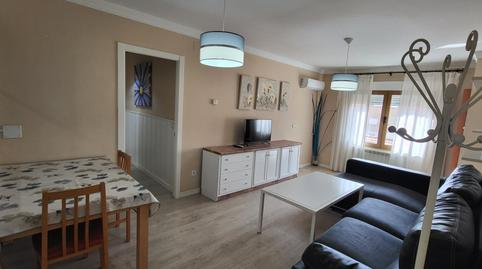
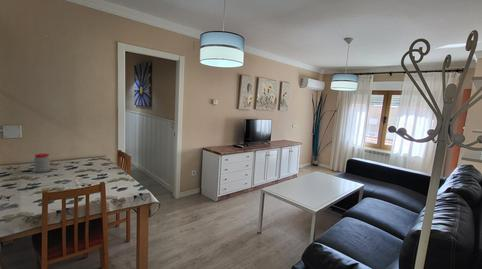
+ jar (42, 162)
